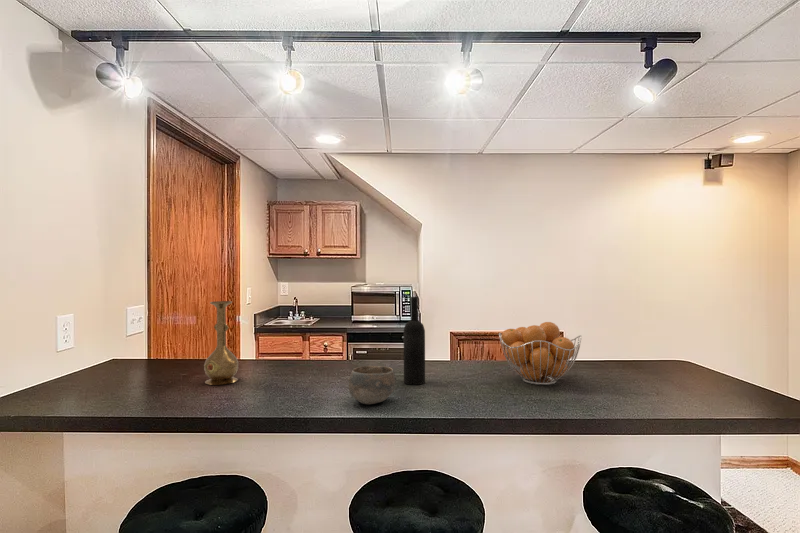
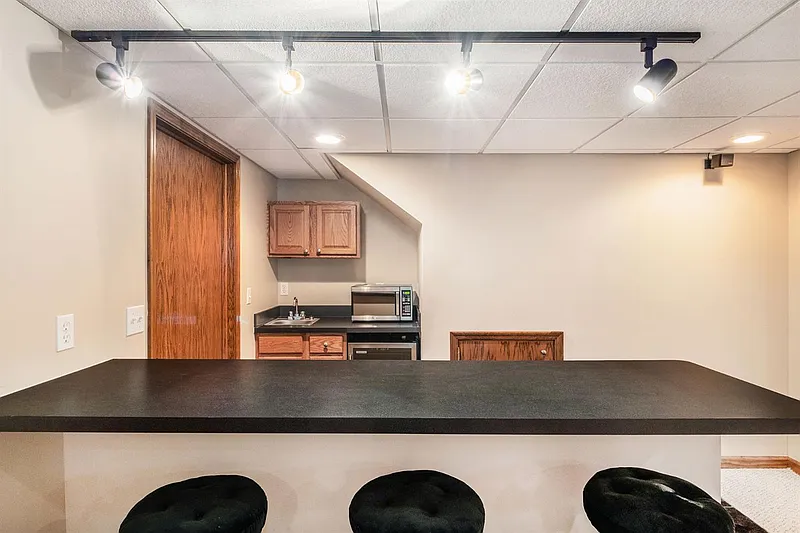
- bowl (372, 385)
- wine bottle (414, 339)
- fruit basket (539, 351)
- vase (221, 341)
